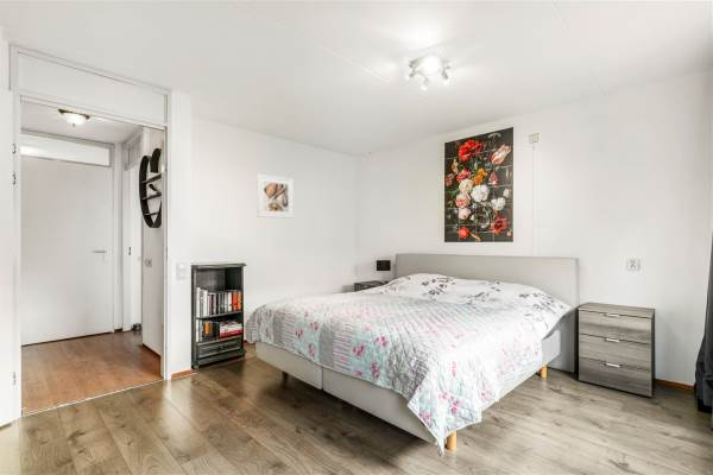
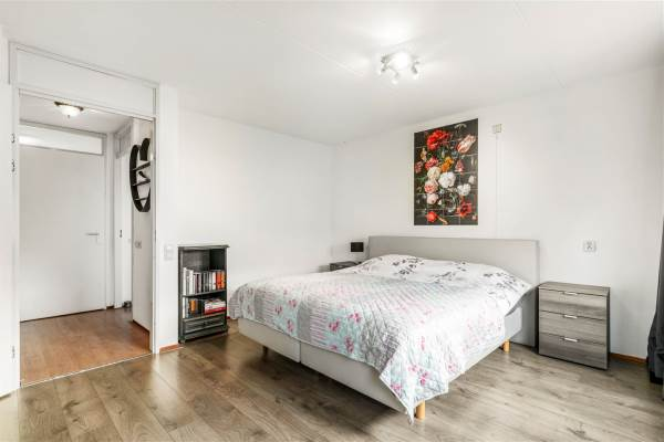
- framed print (276, 197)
